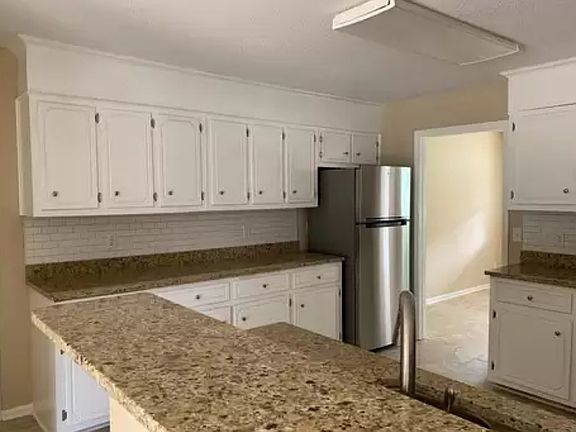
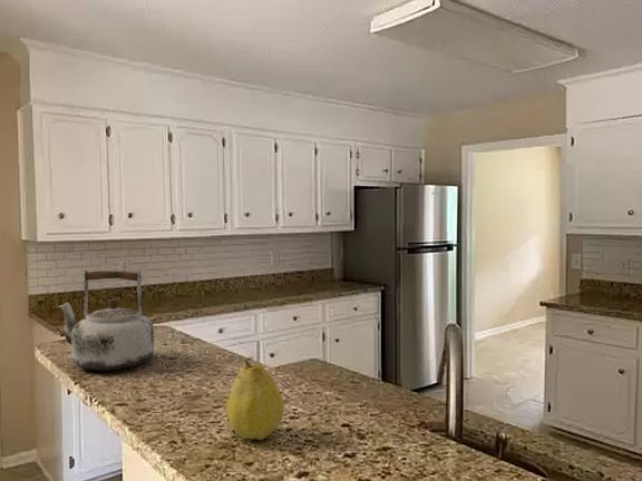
+ kettle (104, 316)
+ fruit (254, 396)
